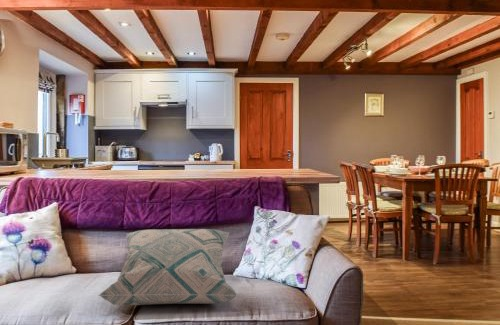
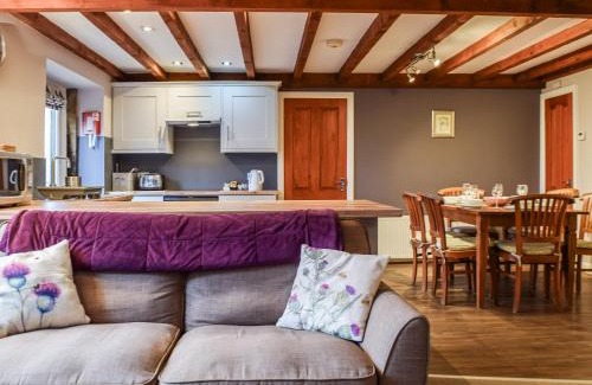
- decorative pillow (174, 263)
